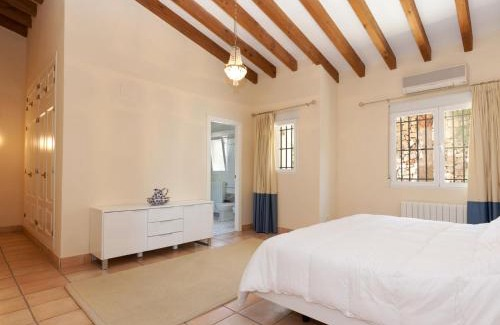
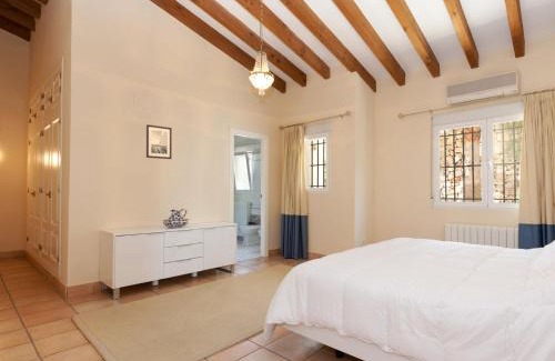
+ wall art (159, 142)
